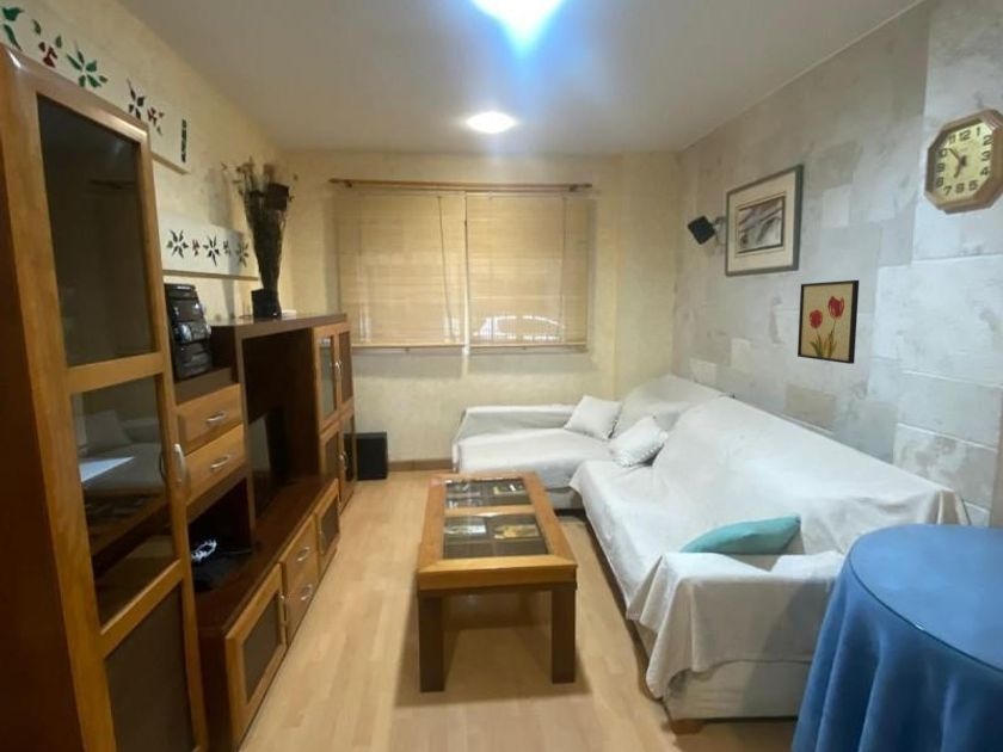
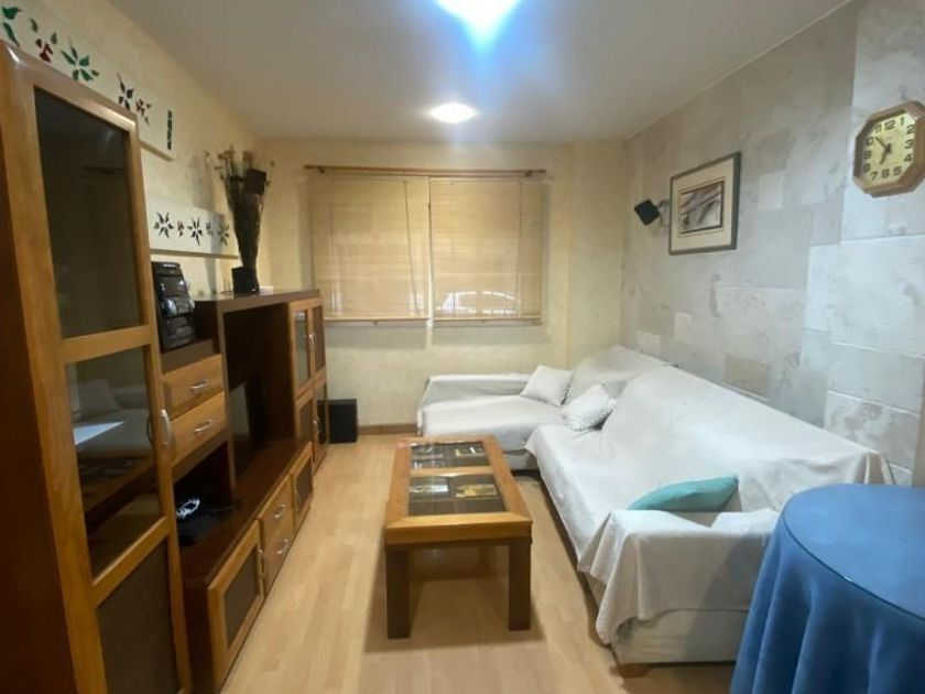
- wall art (827, 321)
